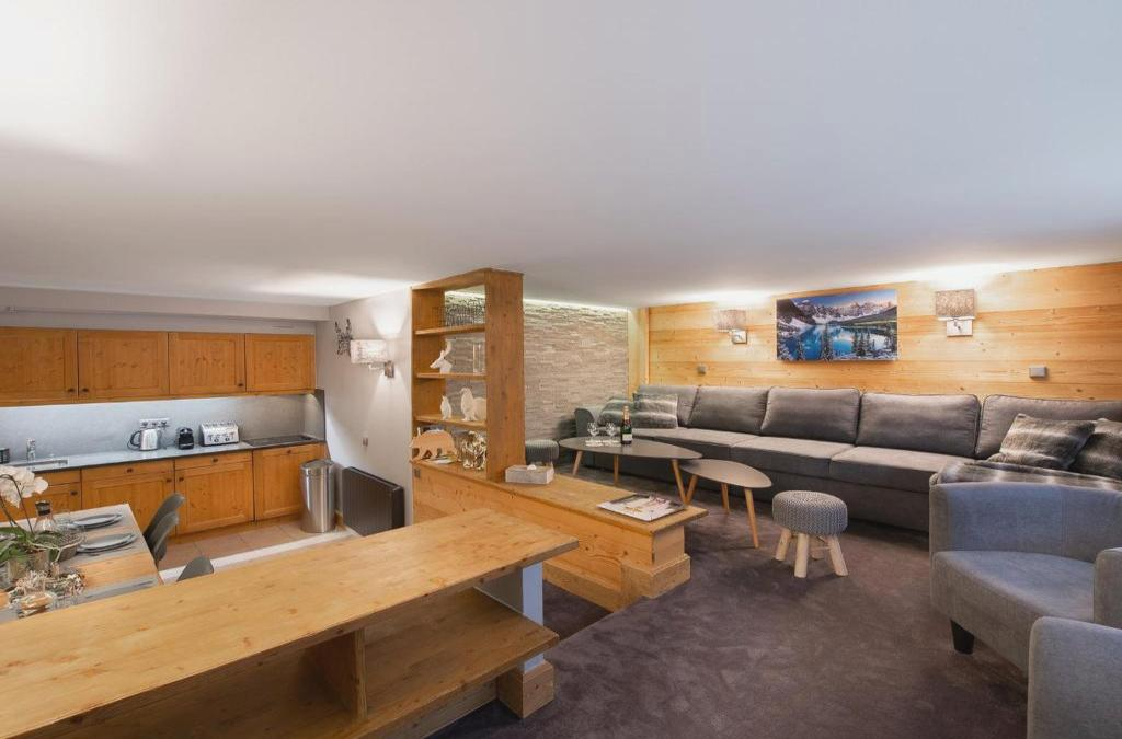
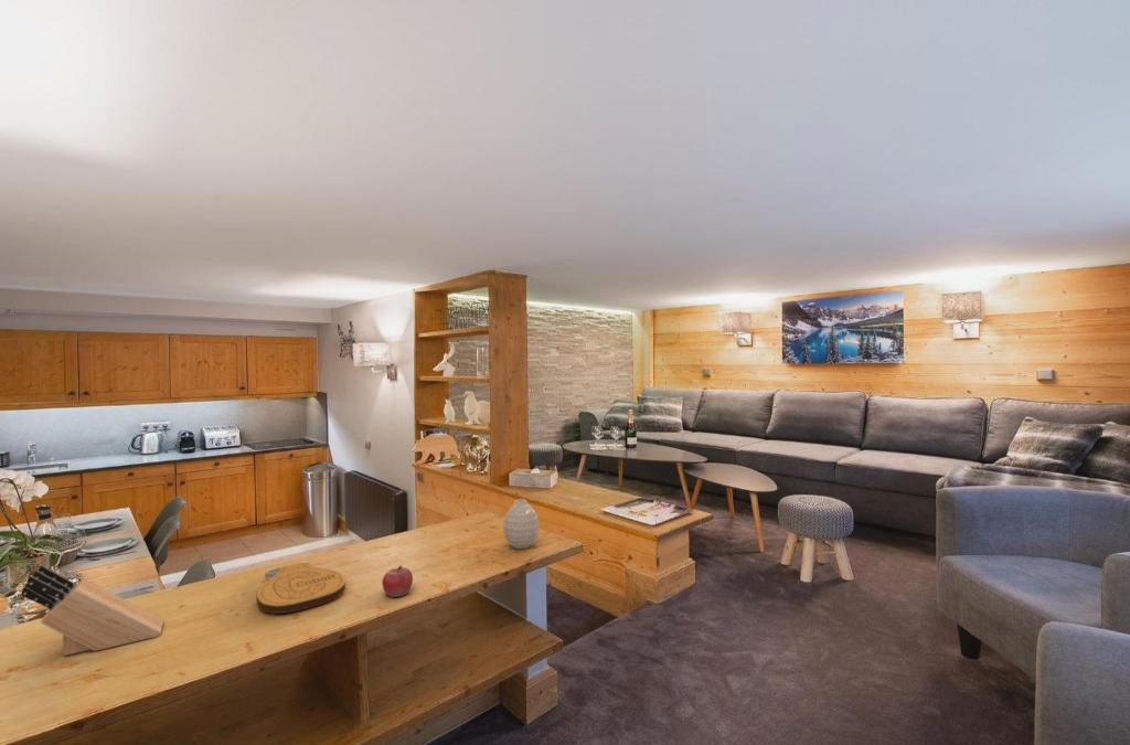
+ fruit (397, 578)
+ vase (521, 523)
+ key chain (296, 578)
+ knife block (95, 602)
